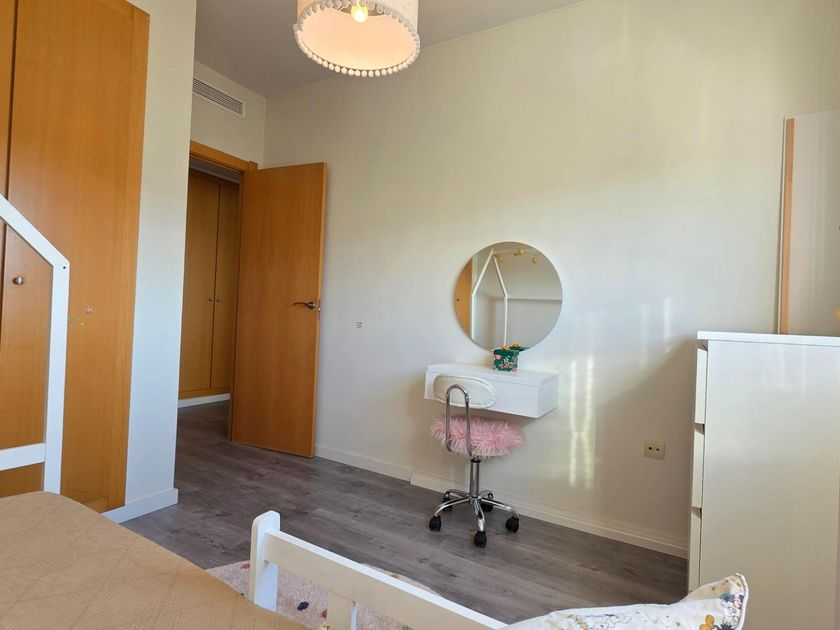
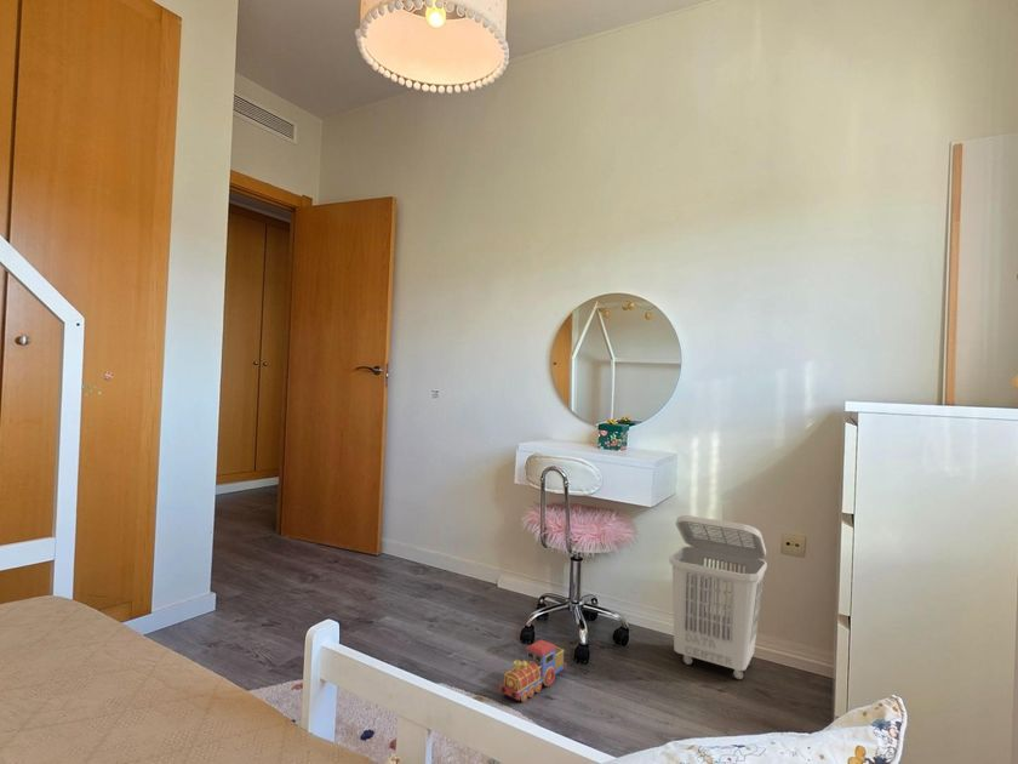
+ toy train (534, 666)
+ laundry basket (716, 591)
